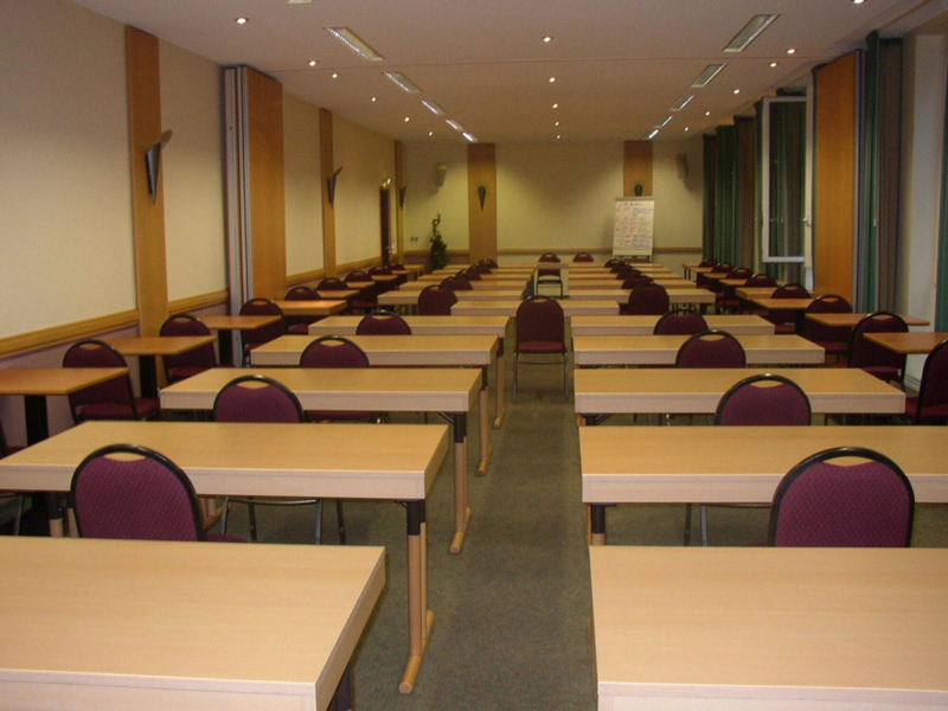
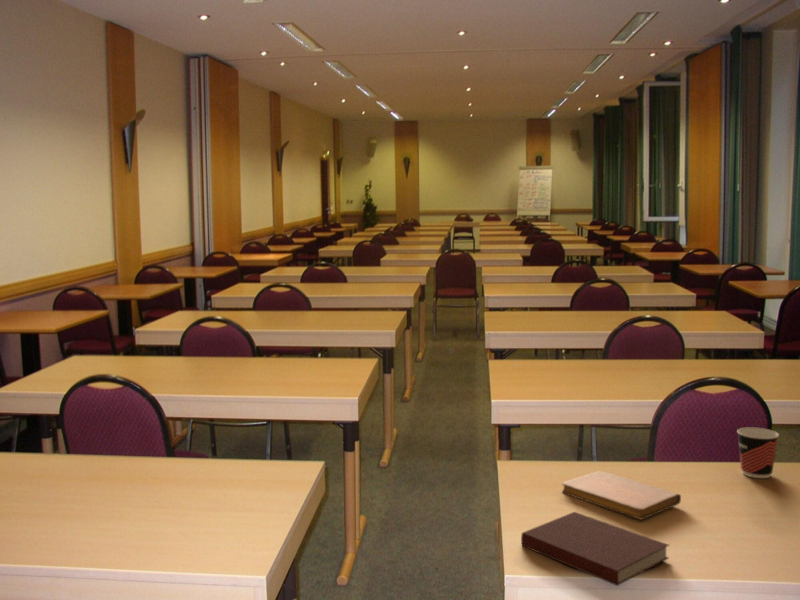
+ cup (757, 453)
+ notebook (593, 545)
+ notebook (619, 492)
